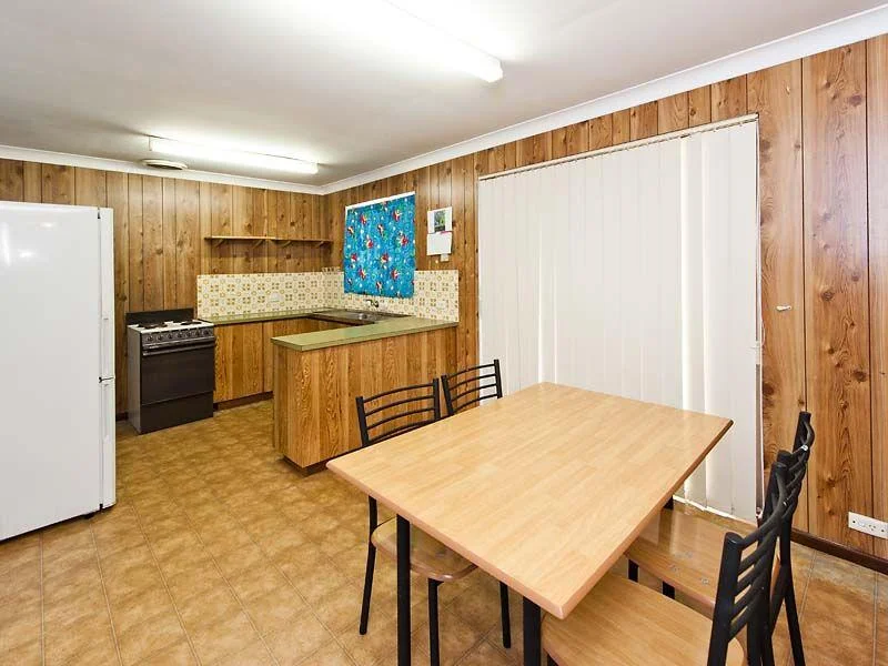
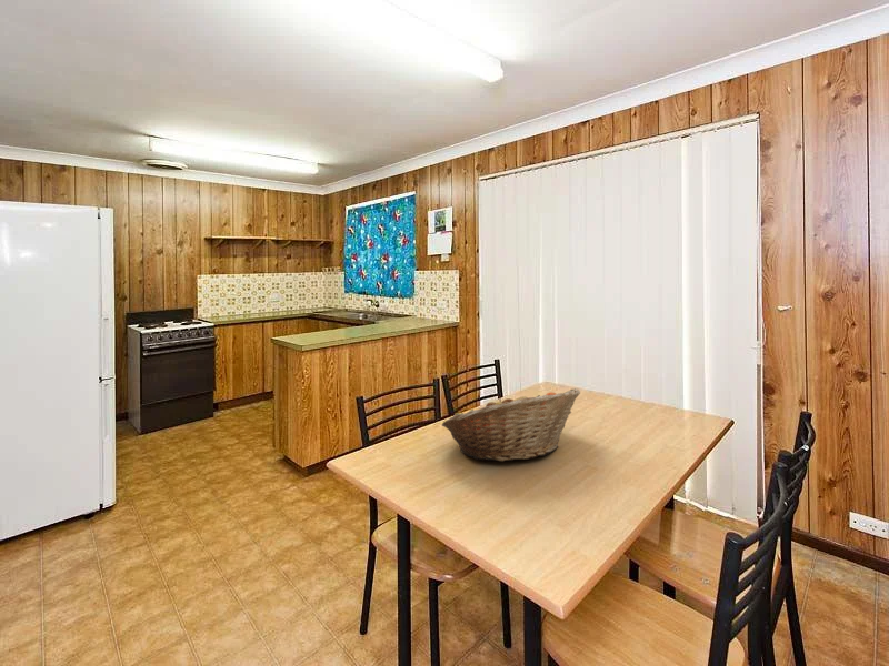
+ fruit basket (513, 418)
